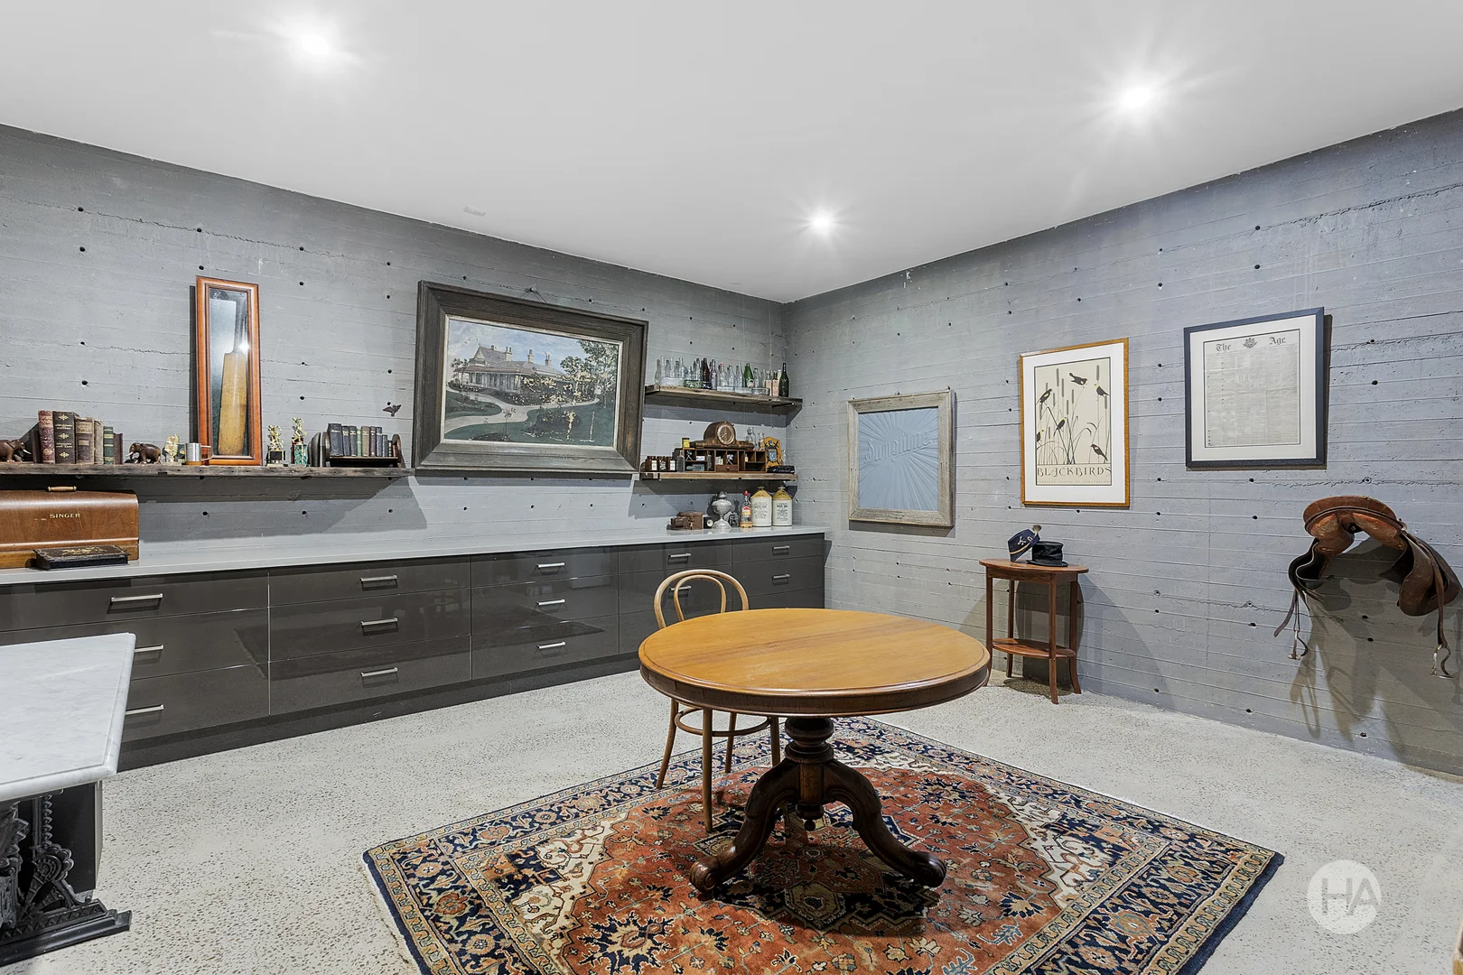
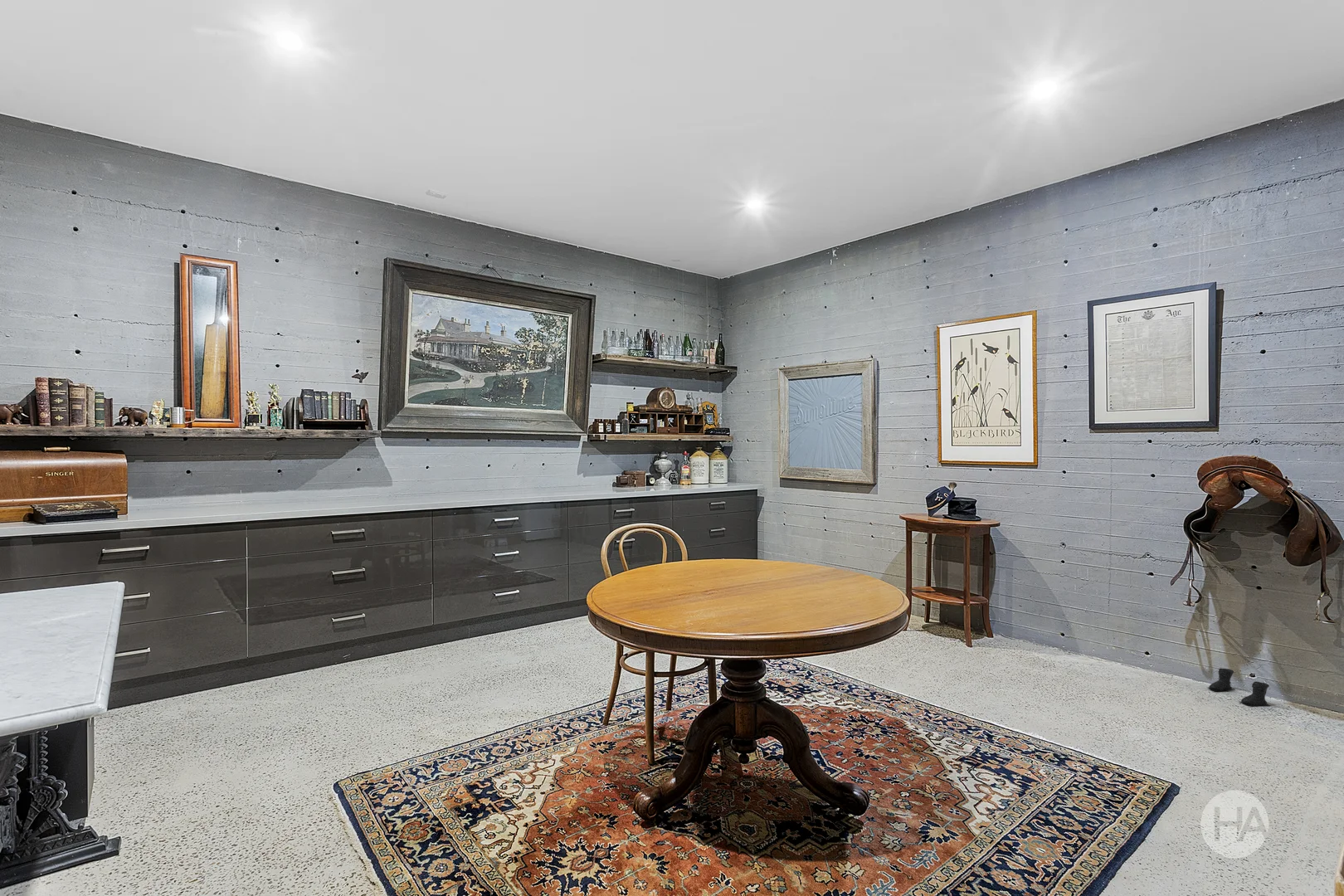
+ boots (1234, 689)
